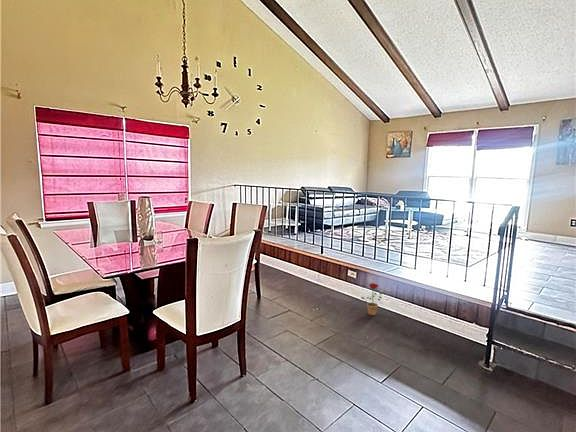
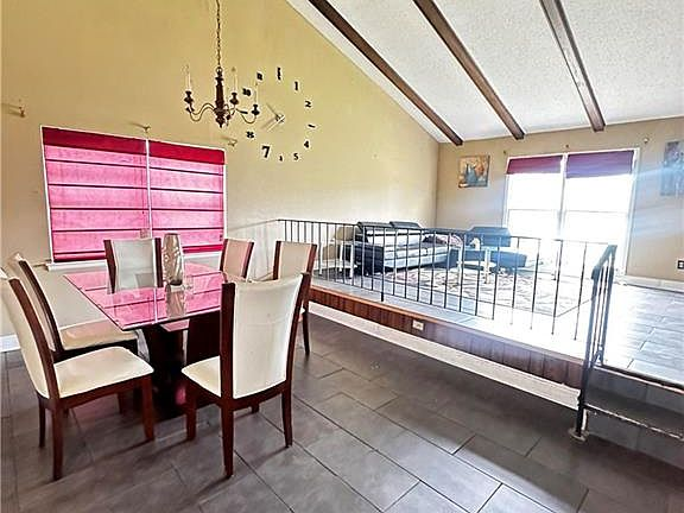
- decorative plant (372, 297)
